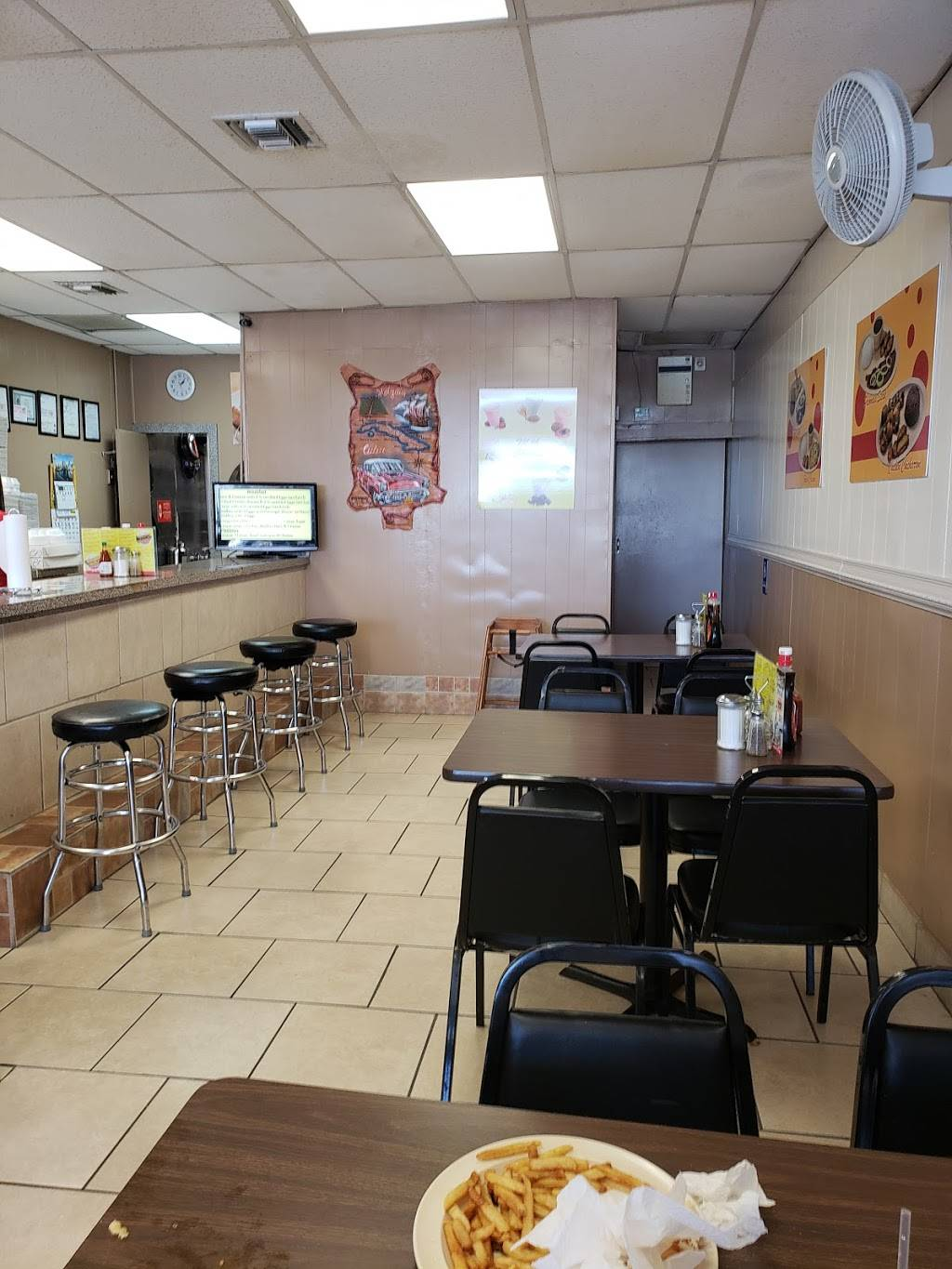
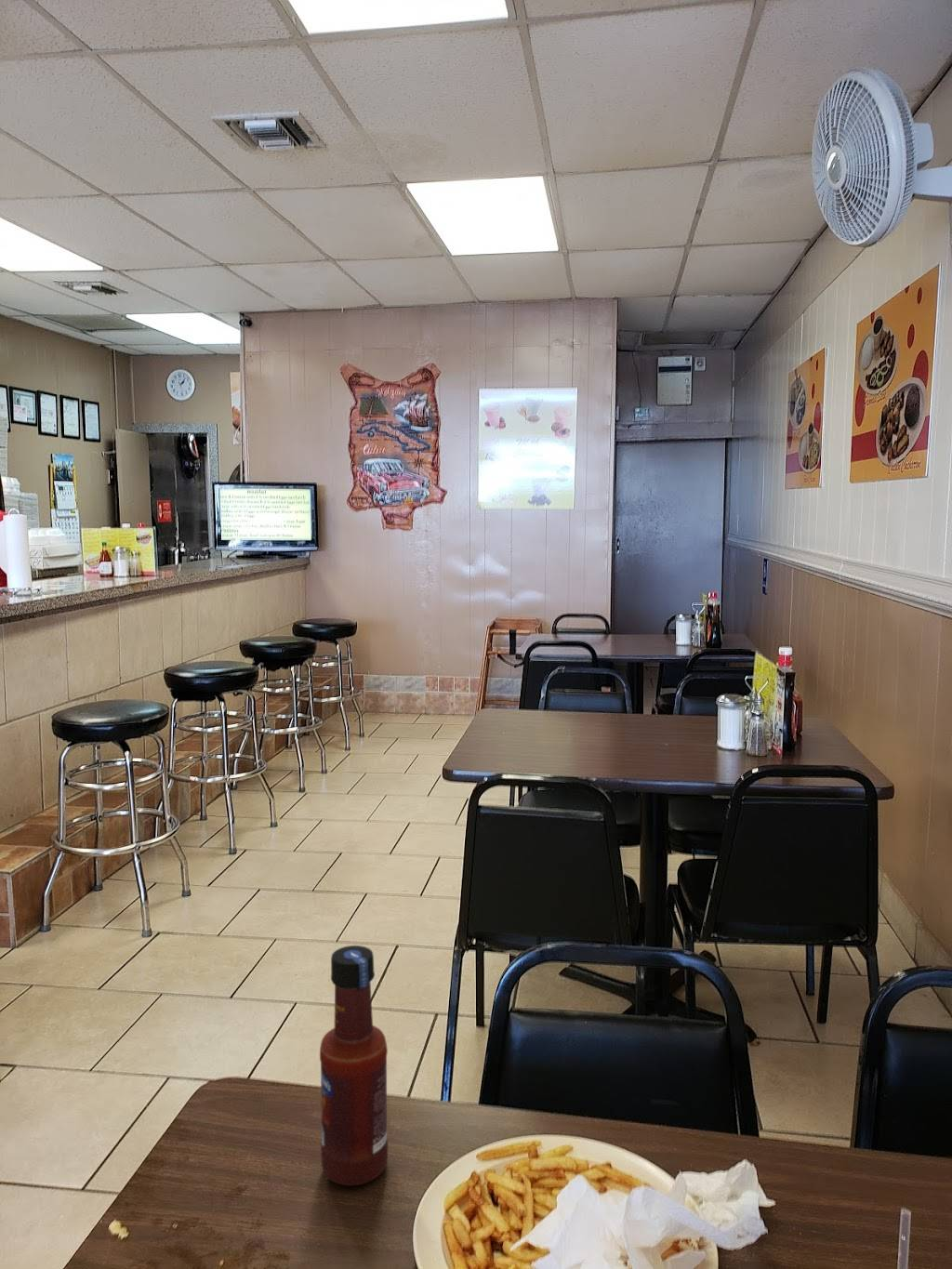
+ tabasco sauce (352, 1062)
